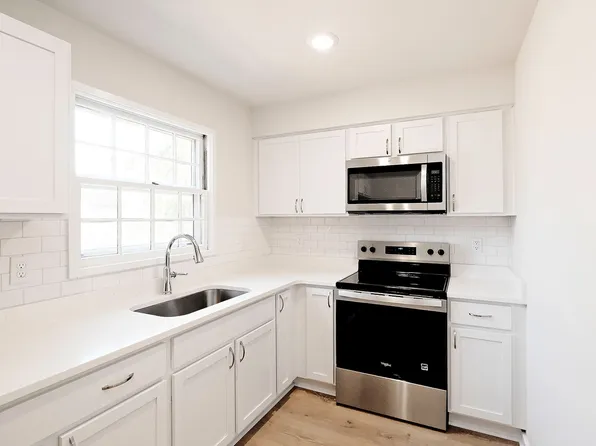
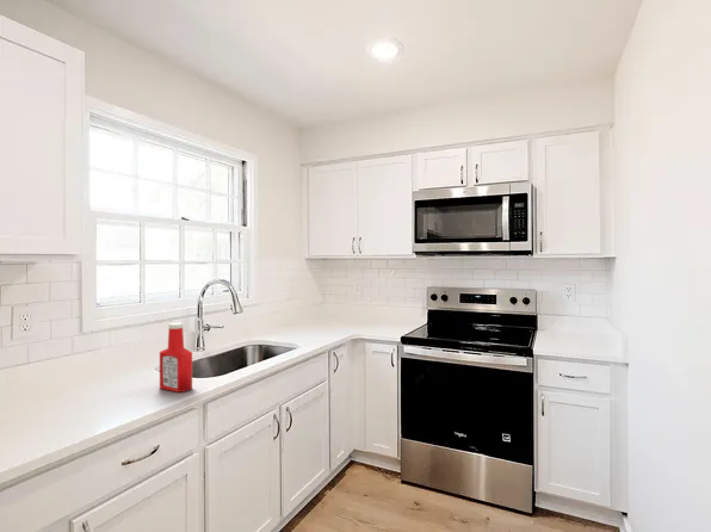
+ soap bottle (175, 355)
